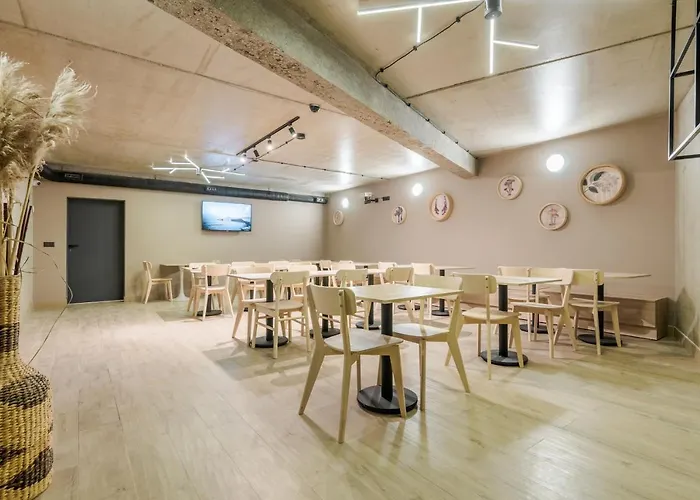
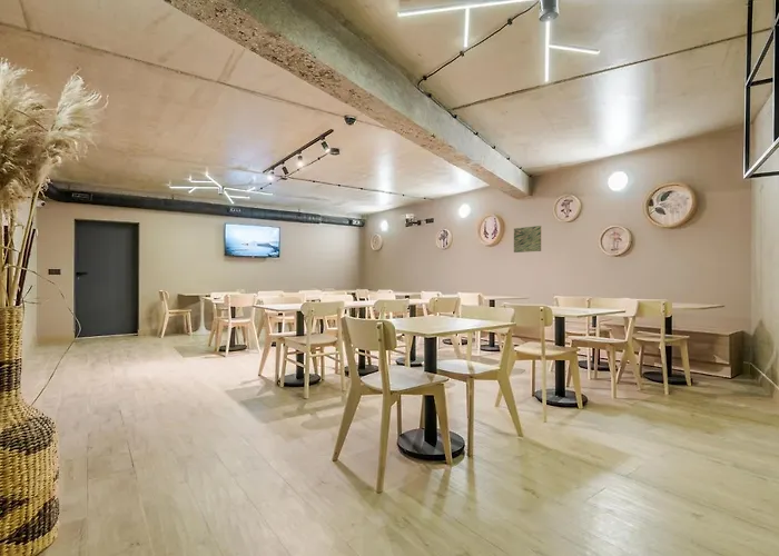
+ wall art (526, 239)
